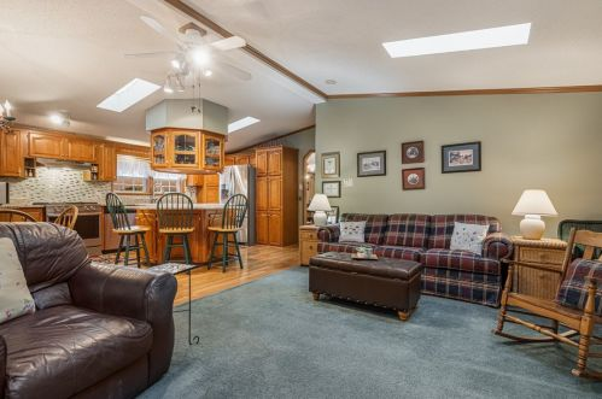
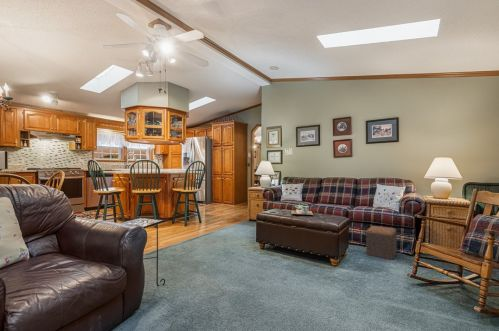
+ footstool (381, 241)
